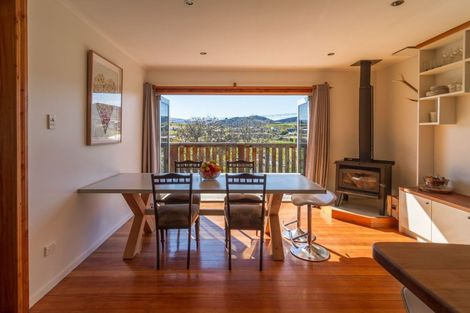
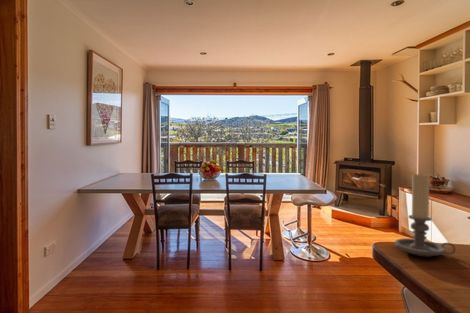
+ candle holder (425, 212)
